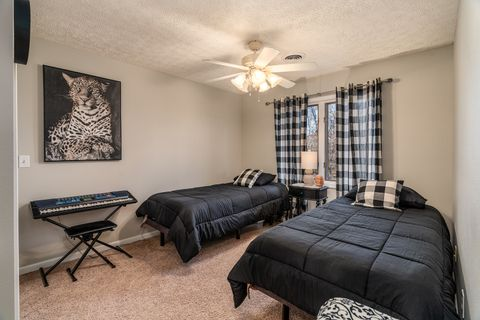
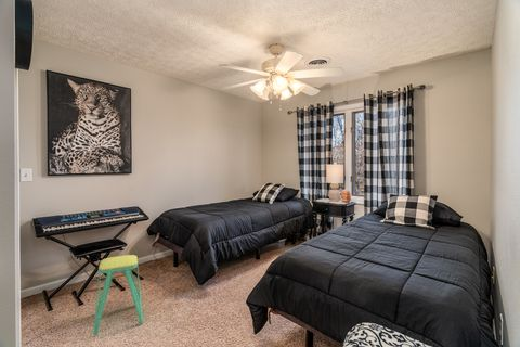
+ stool (109, 285)
